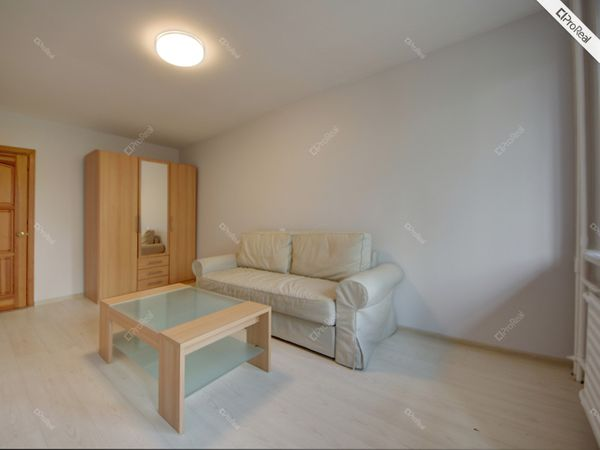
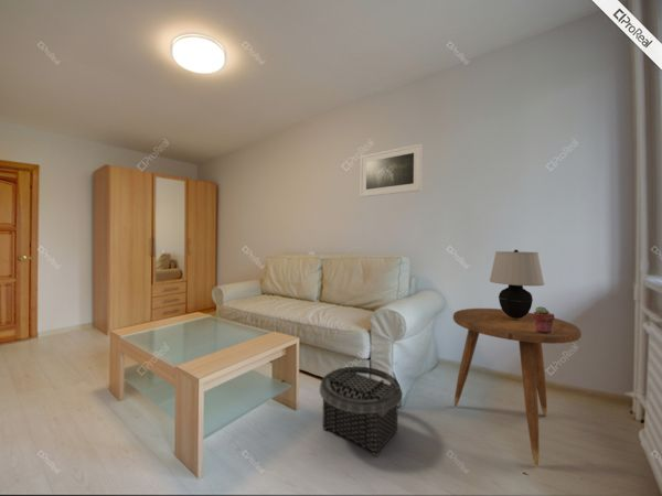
+ side table (522, 373)
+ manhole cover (360, 406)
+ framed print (388, 172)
+ table lamp (515, 282)
+ potted succulent (543, 319)
